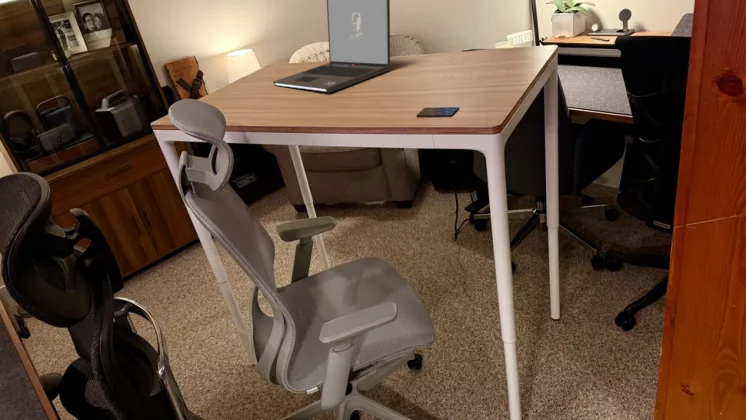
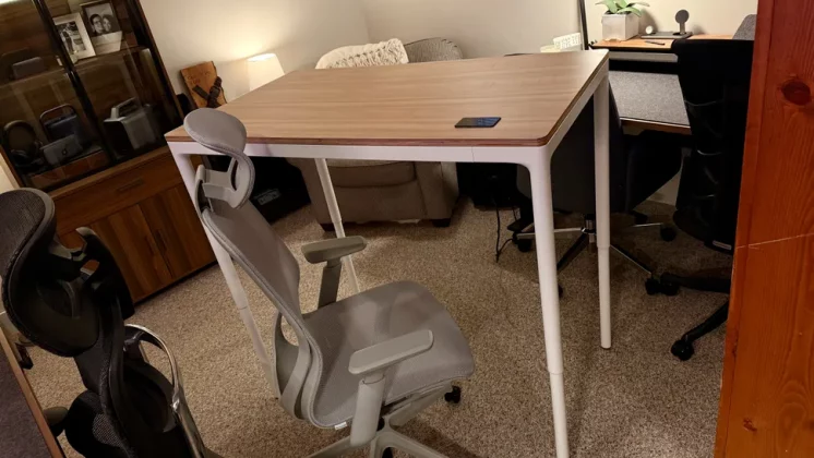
- laptop (328, 35)
